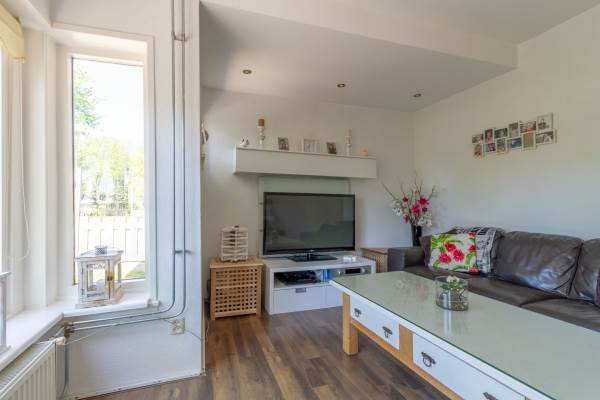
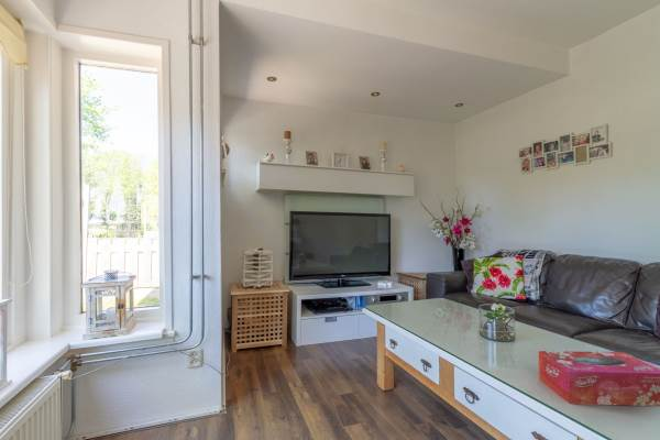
+ tissue box (598, 376)
